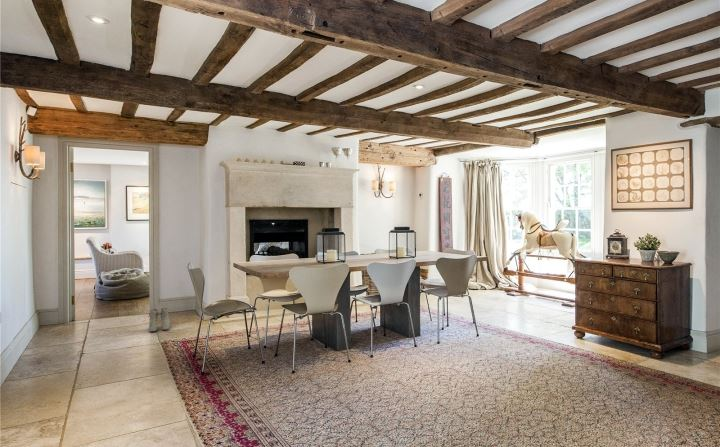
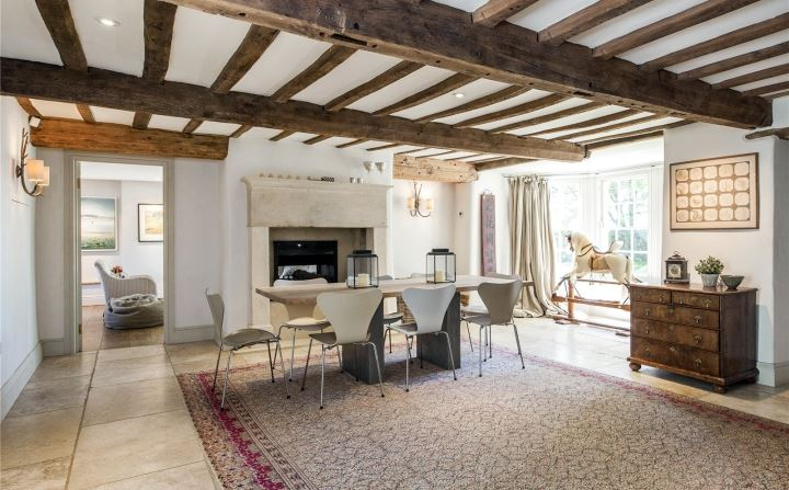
- boots (157, 317)
